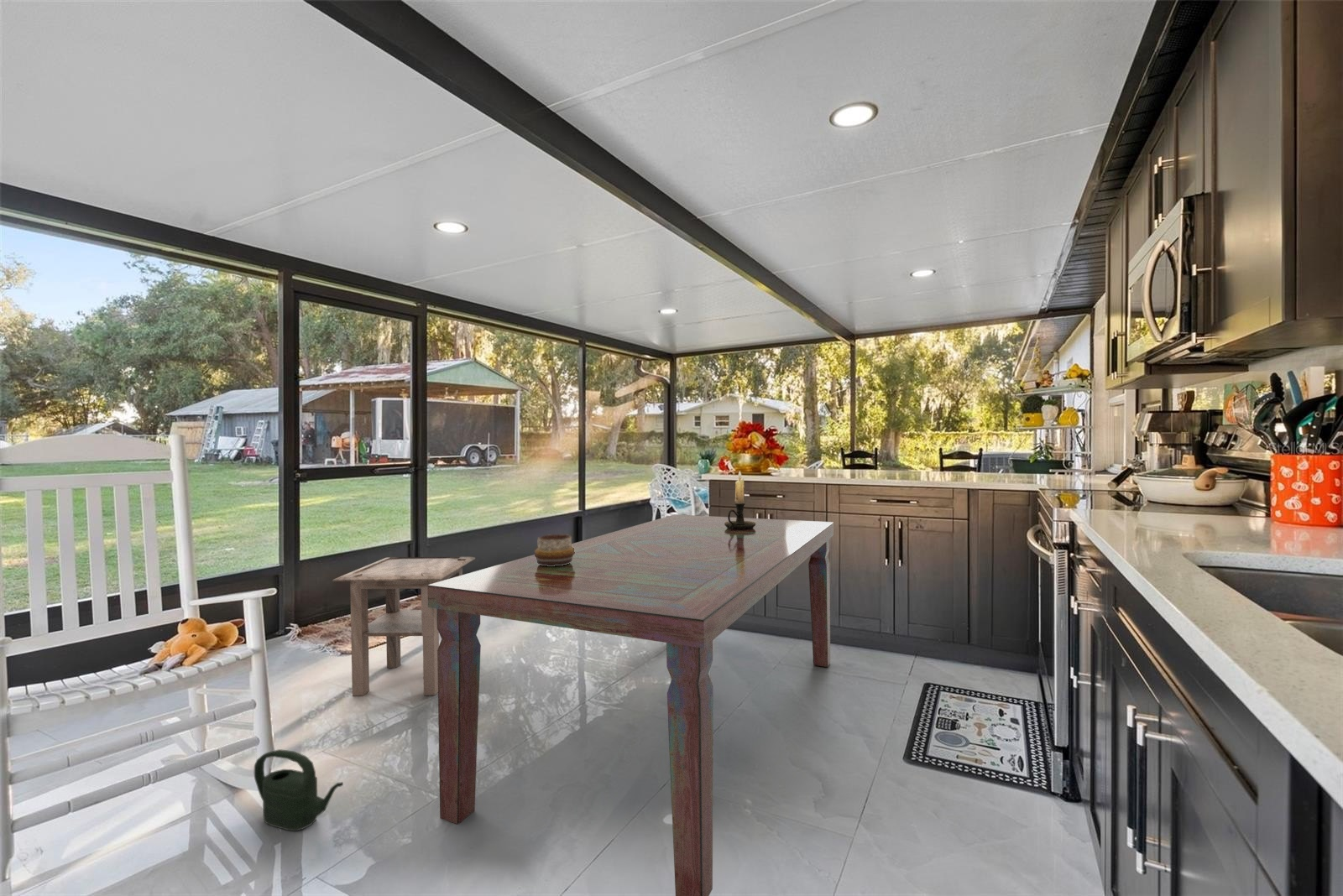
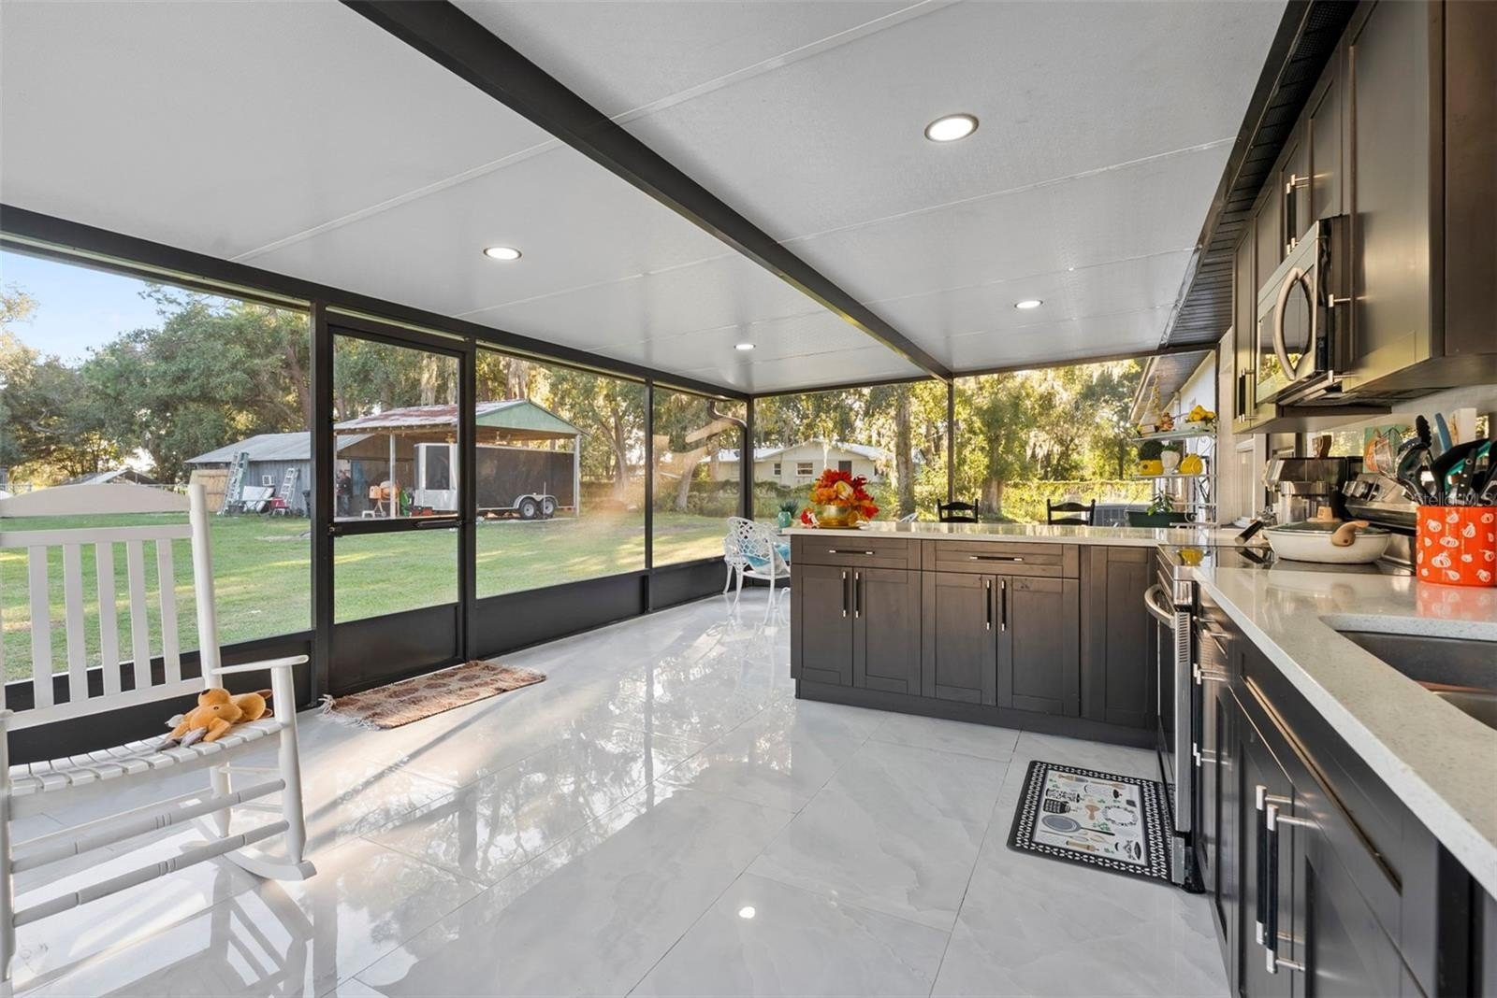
- candle holder (737, 499)
- dining table (683, 633)
- decorative bowl (554, 550)
- watering can (298, 789)
- side table (410, 622)
